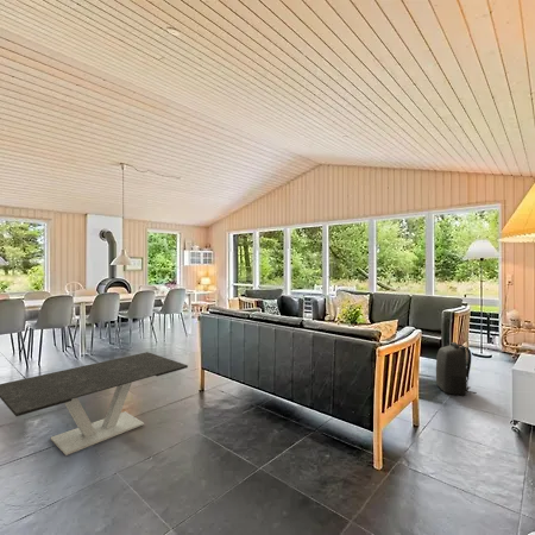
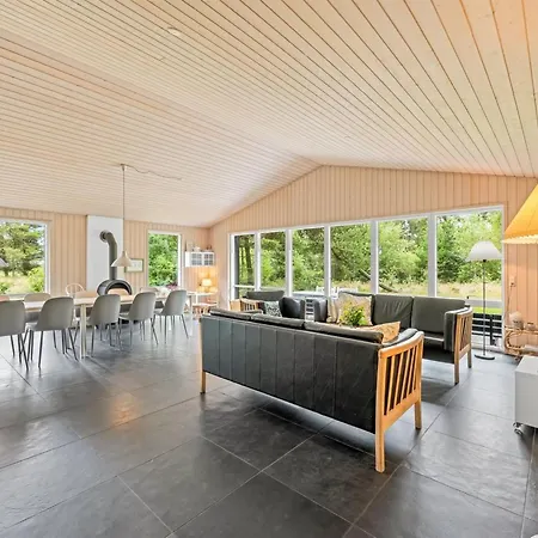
- coffee table (108, 408)
- backpack (455, 365)
